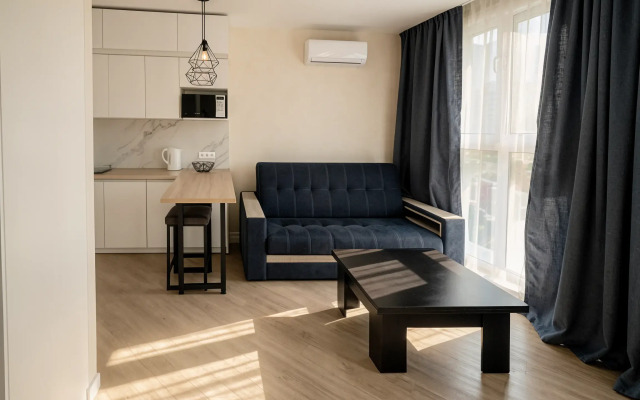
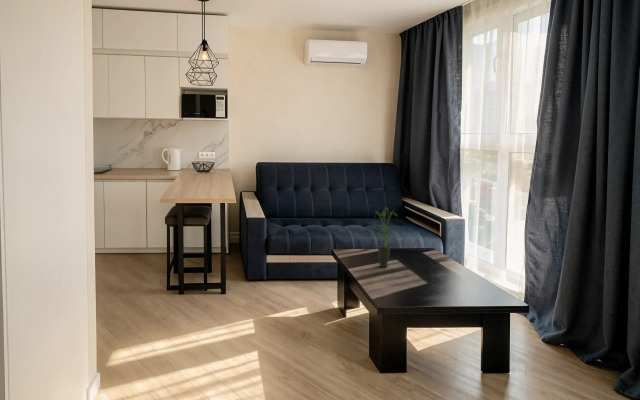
+ potted plant (386, 236)
